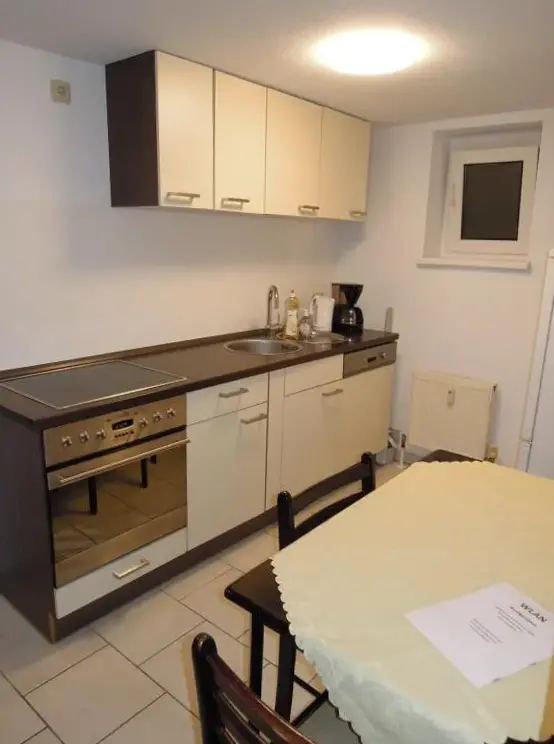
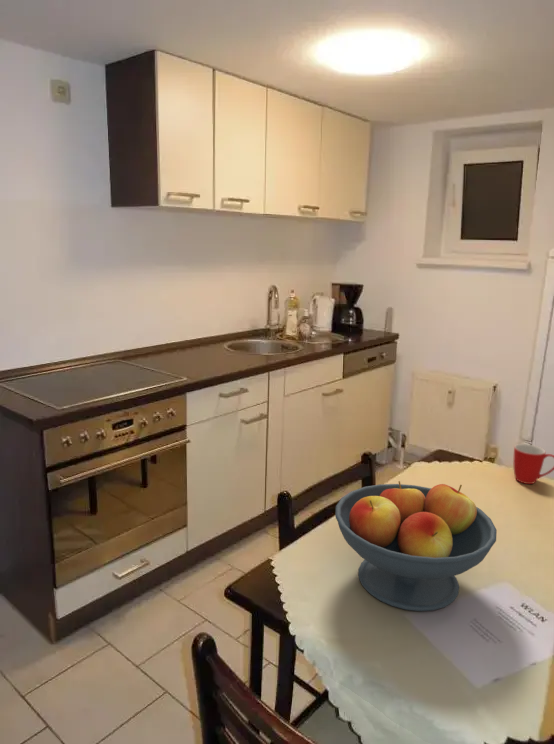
+ fruit bowl (411, 537)
+ mug (534, 465)
